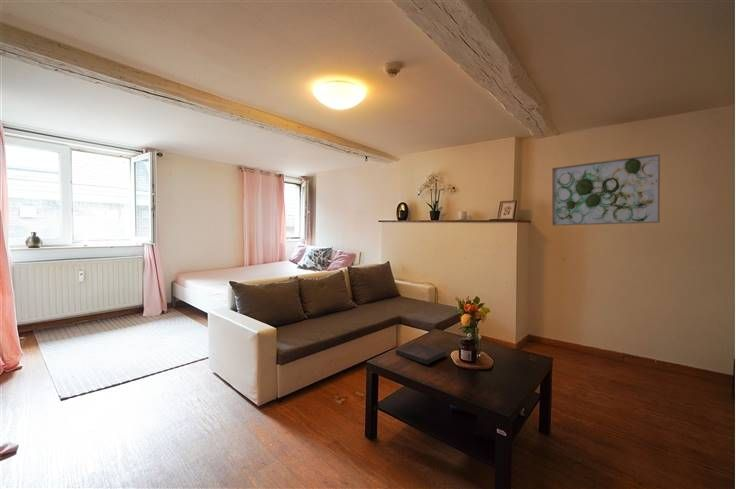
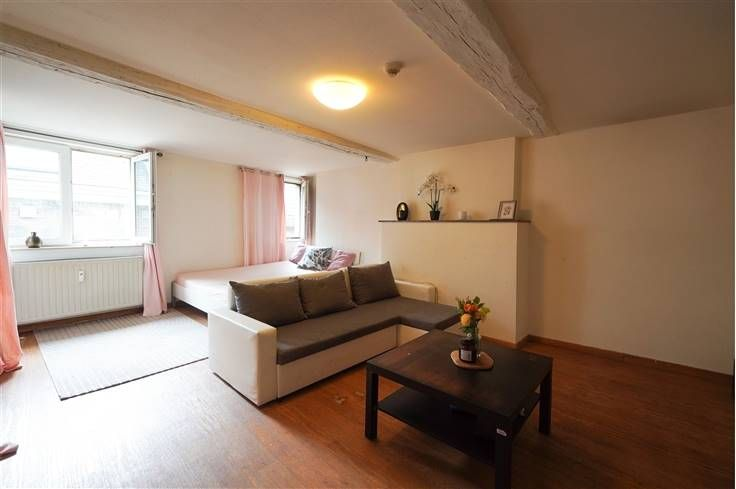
- wall art (601, 192)
- book (420, 352)
